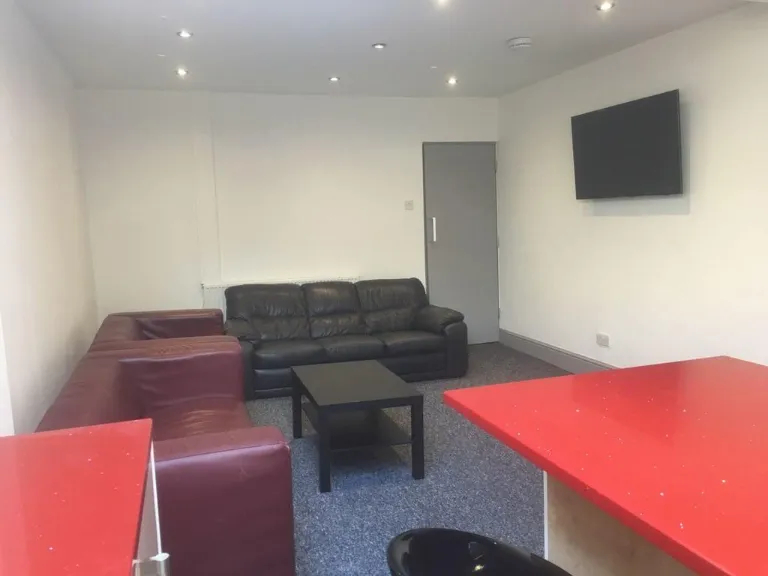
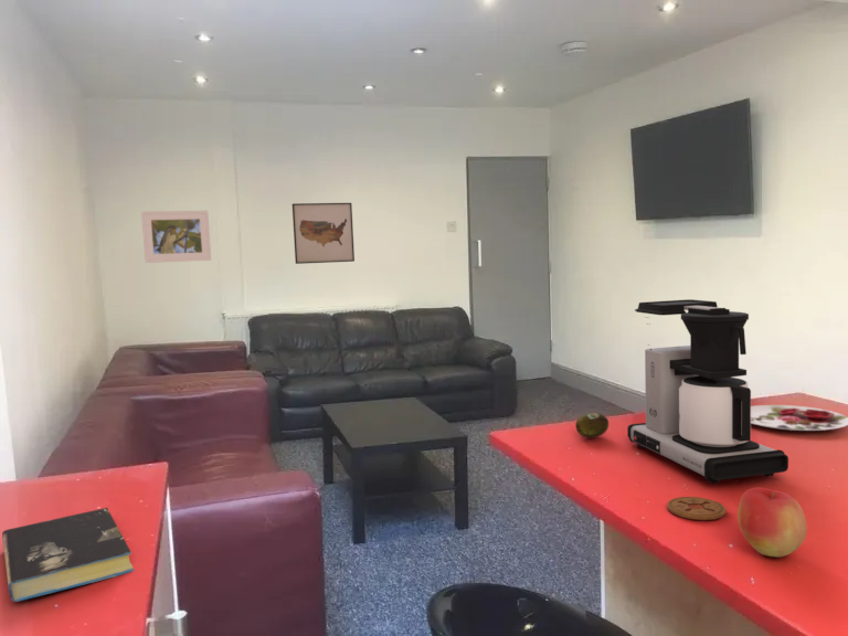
+ wall art (324, 233)
+ apple (771, 522)
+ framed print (177, 236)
+ coaster (696, 507)
+ plate (789, 415)
+ fruit (592, 425)
+ coffee maker (700, 383)
+ book (64, 549)
